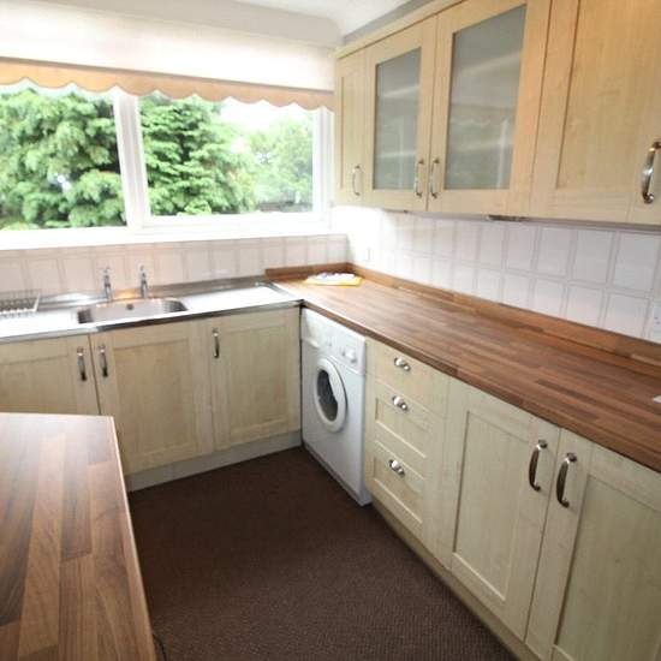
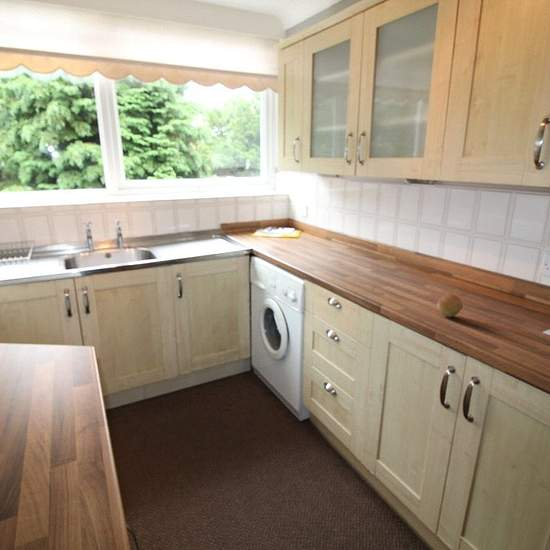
+ fruit (449, 305)
